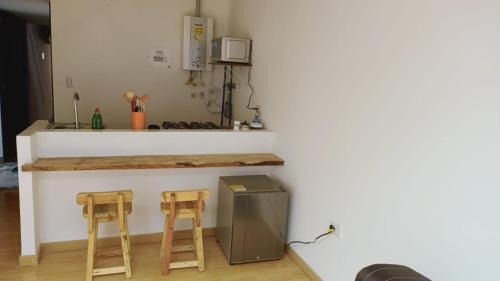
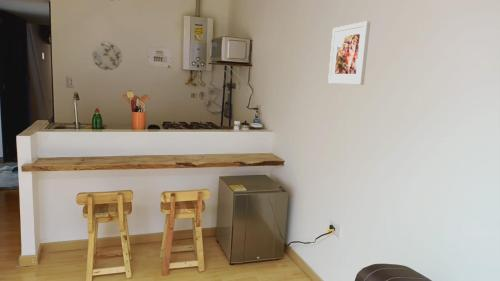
+ decorative plate (107, 56)
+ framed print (347, 54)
